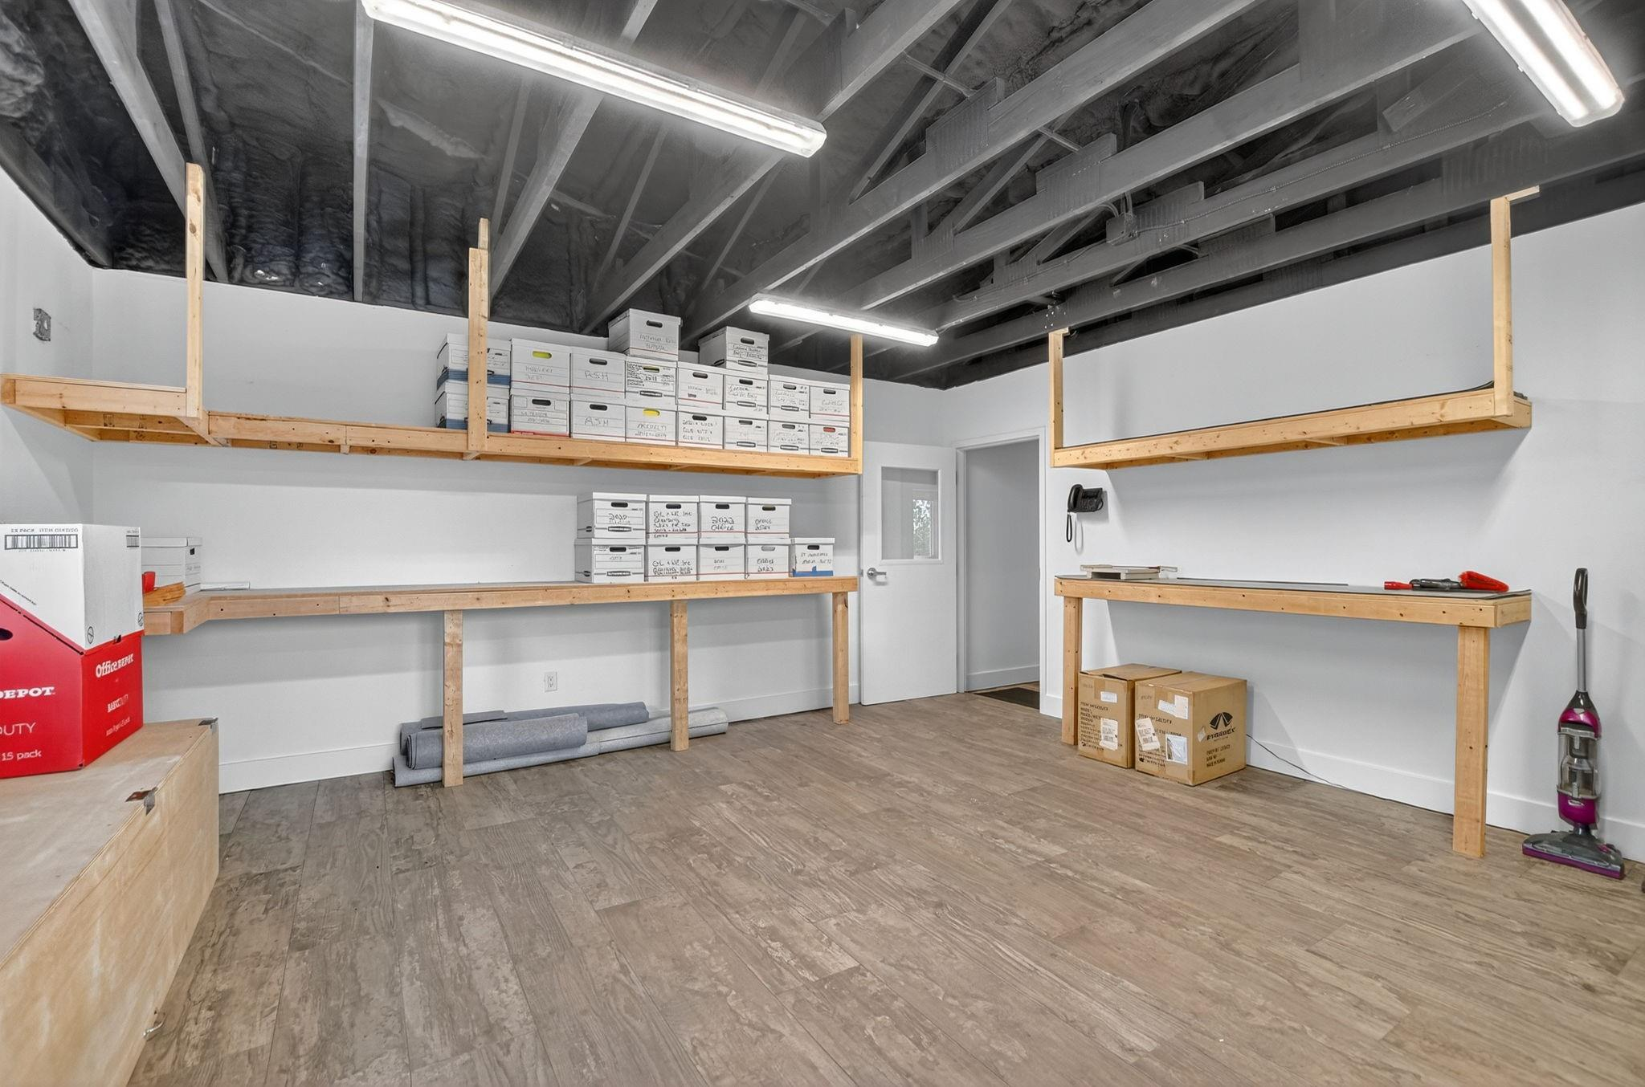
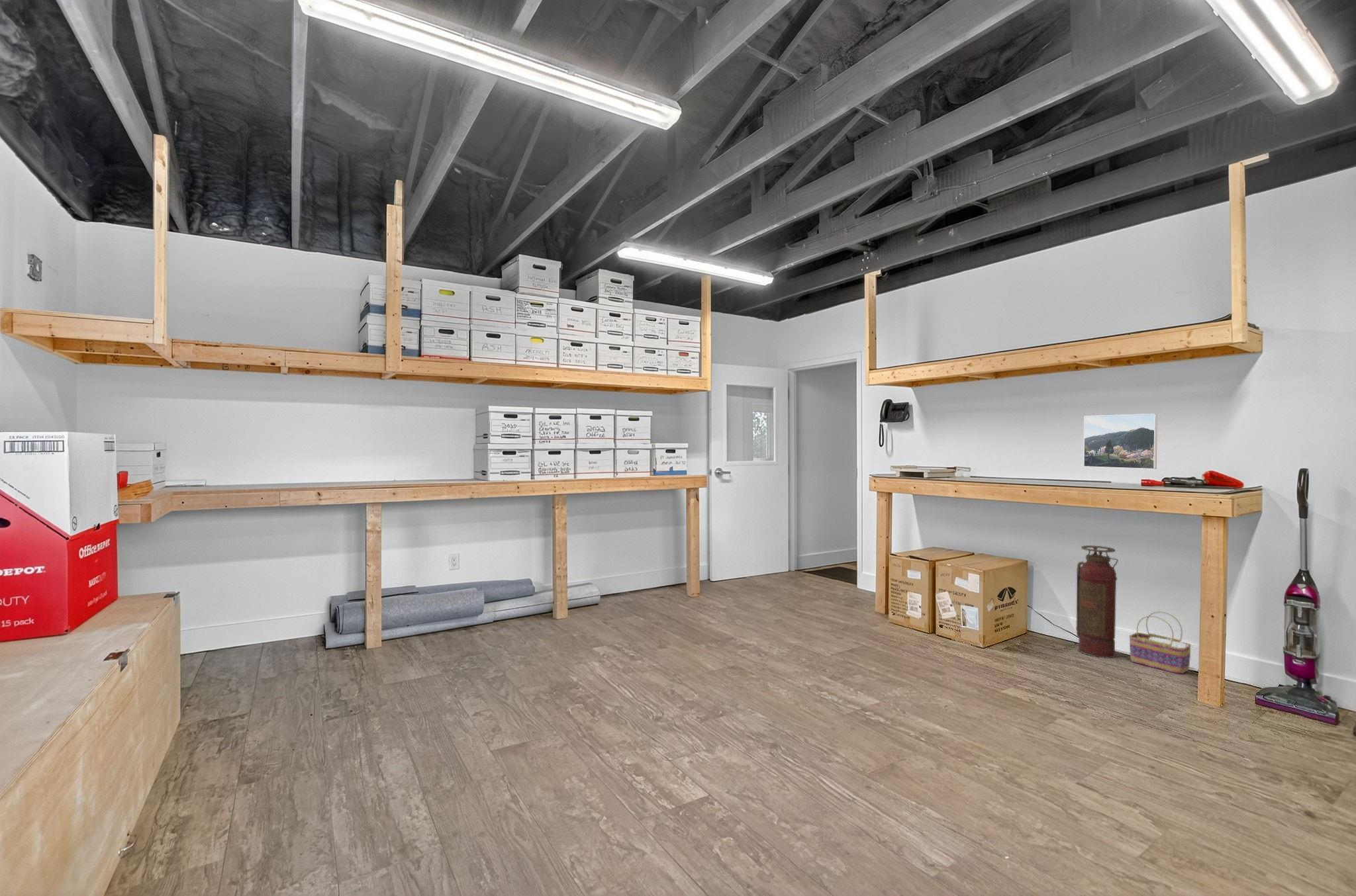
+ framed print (1118, 441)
+ fire extinguisher (1094, 600)
+ basket (1160, 638)
